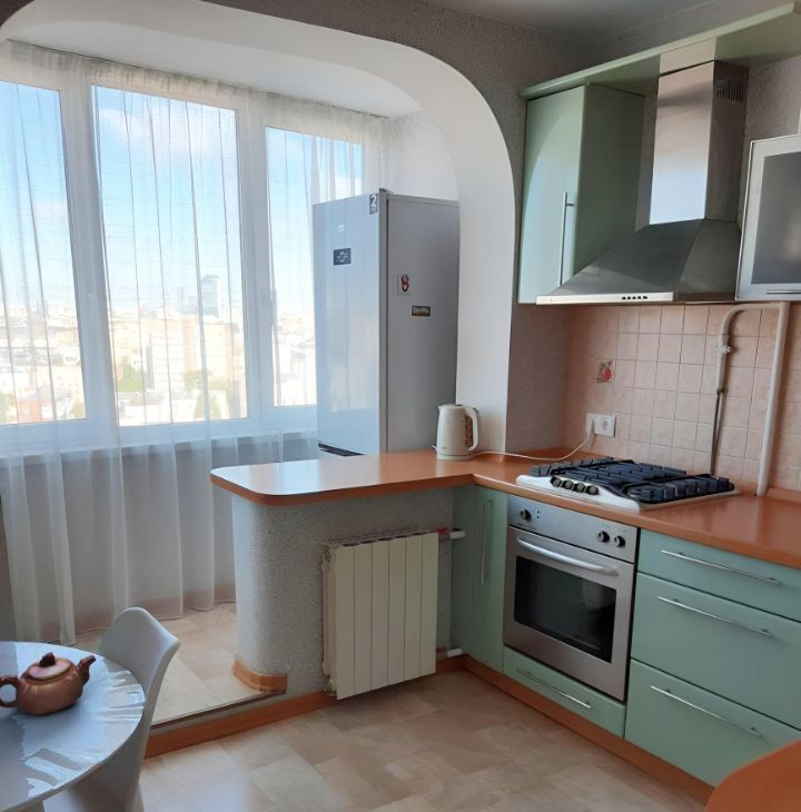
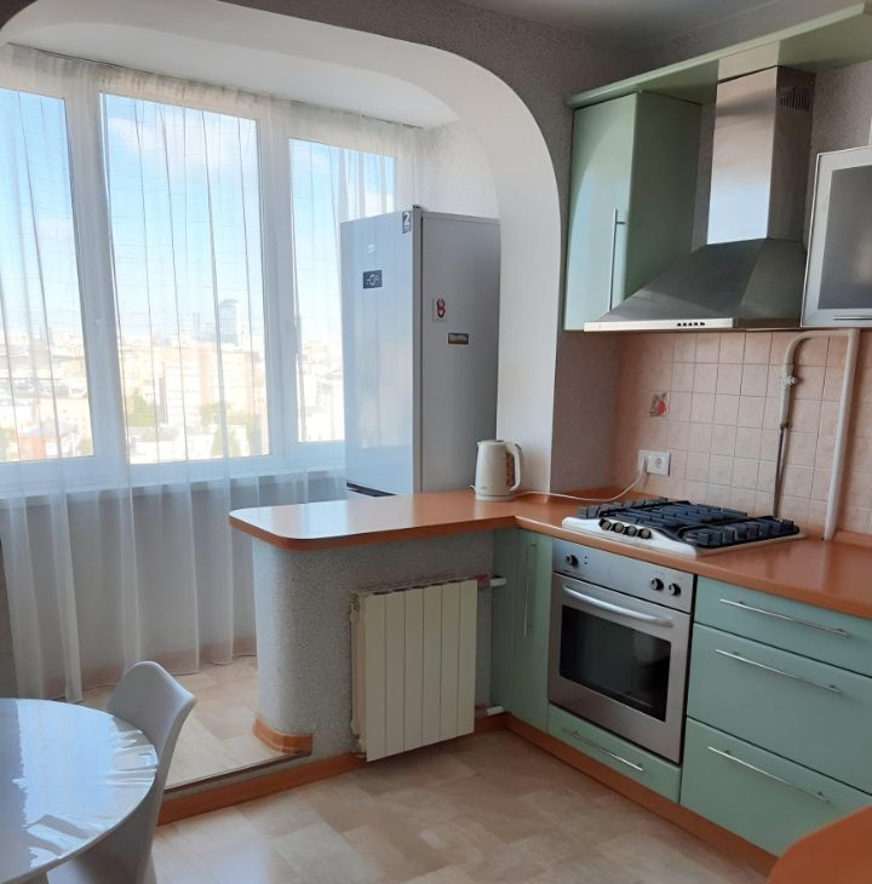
- teapot (46, 677)
